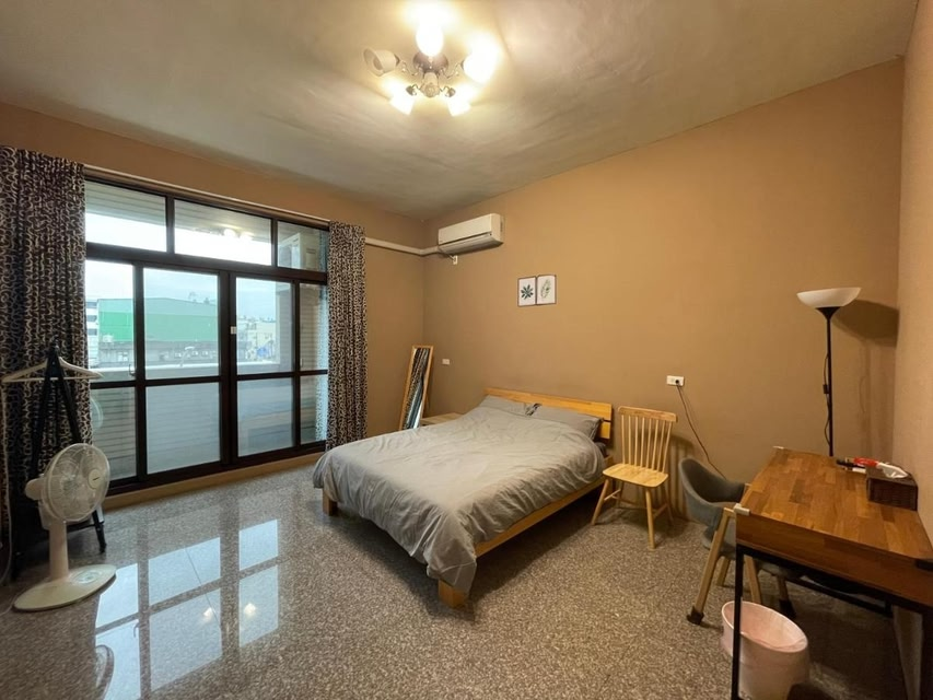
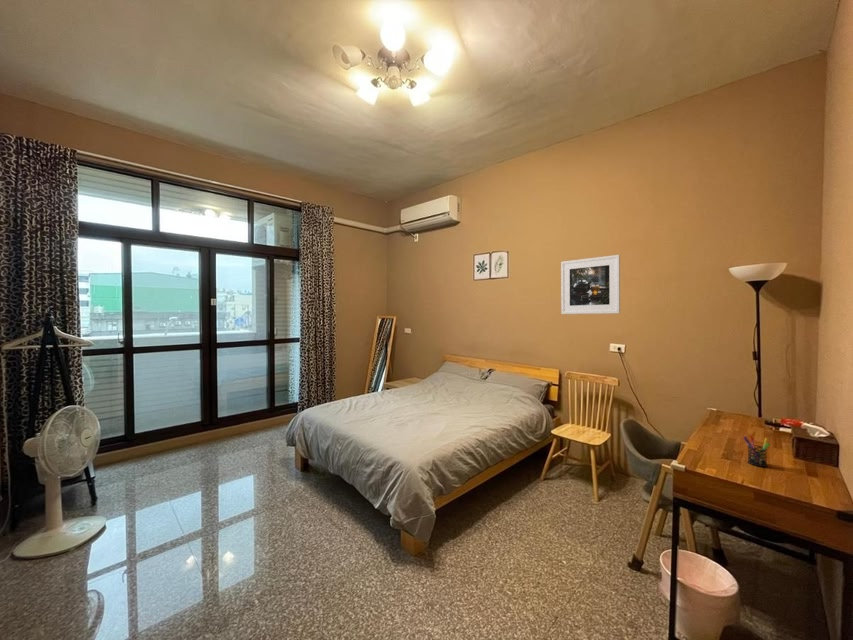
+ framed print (588, 286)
+ pen holder (758, 449)
